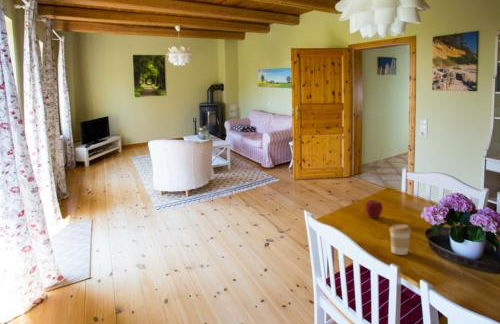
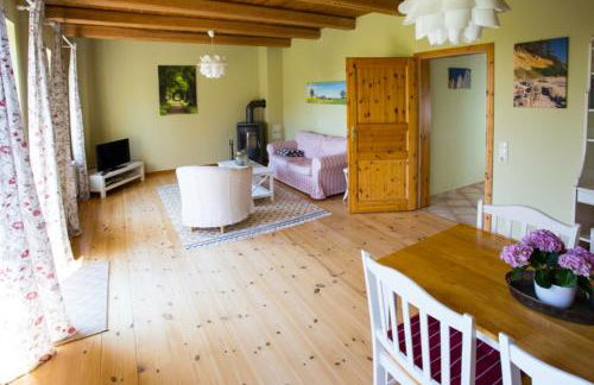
- coffee cup (399, 238)
- apple (373, 208)
